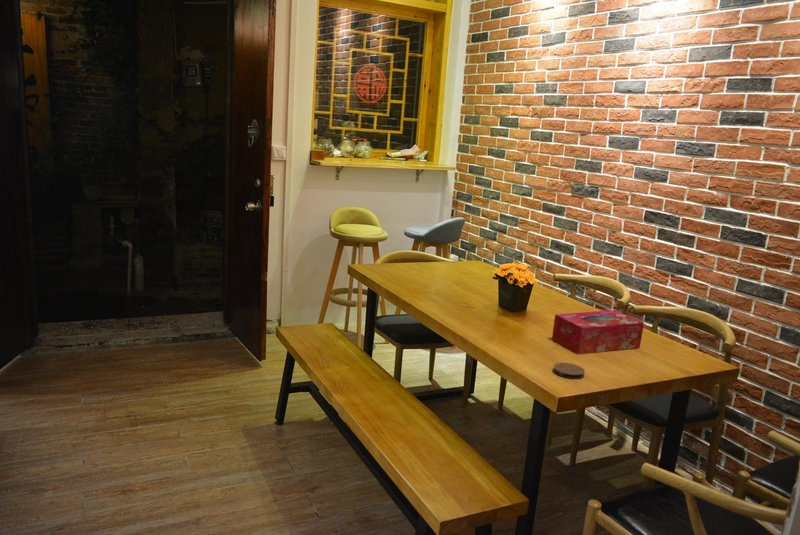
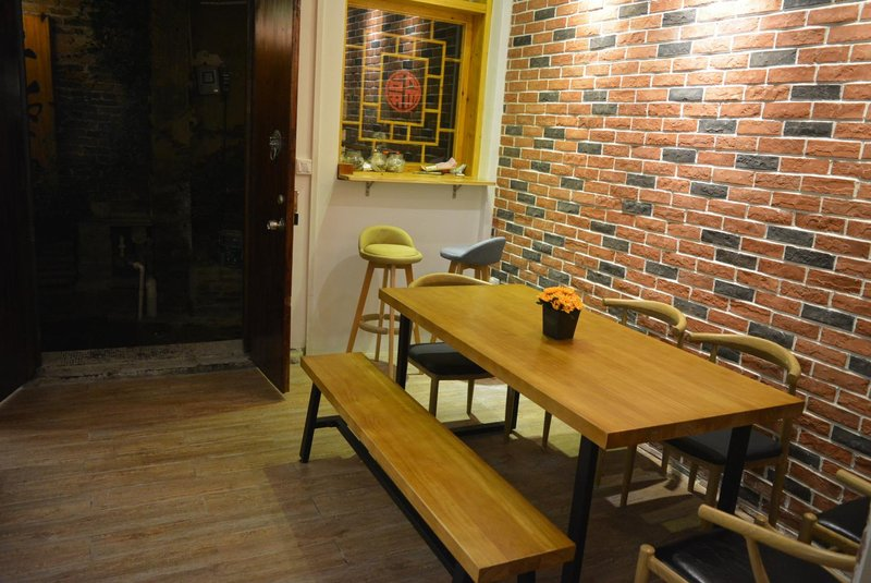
- tissue box (597, 331)
- coaster (568, 370)
